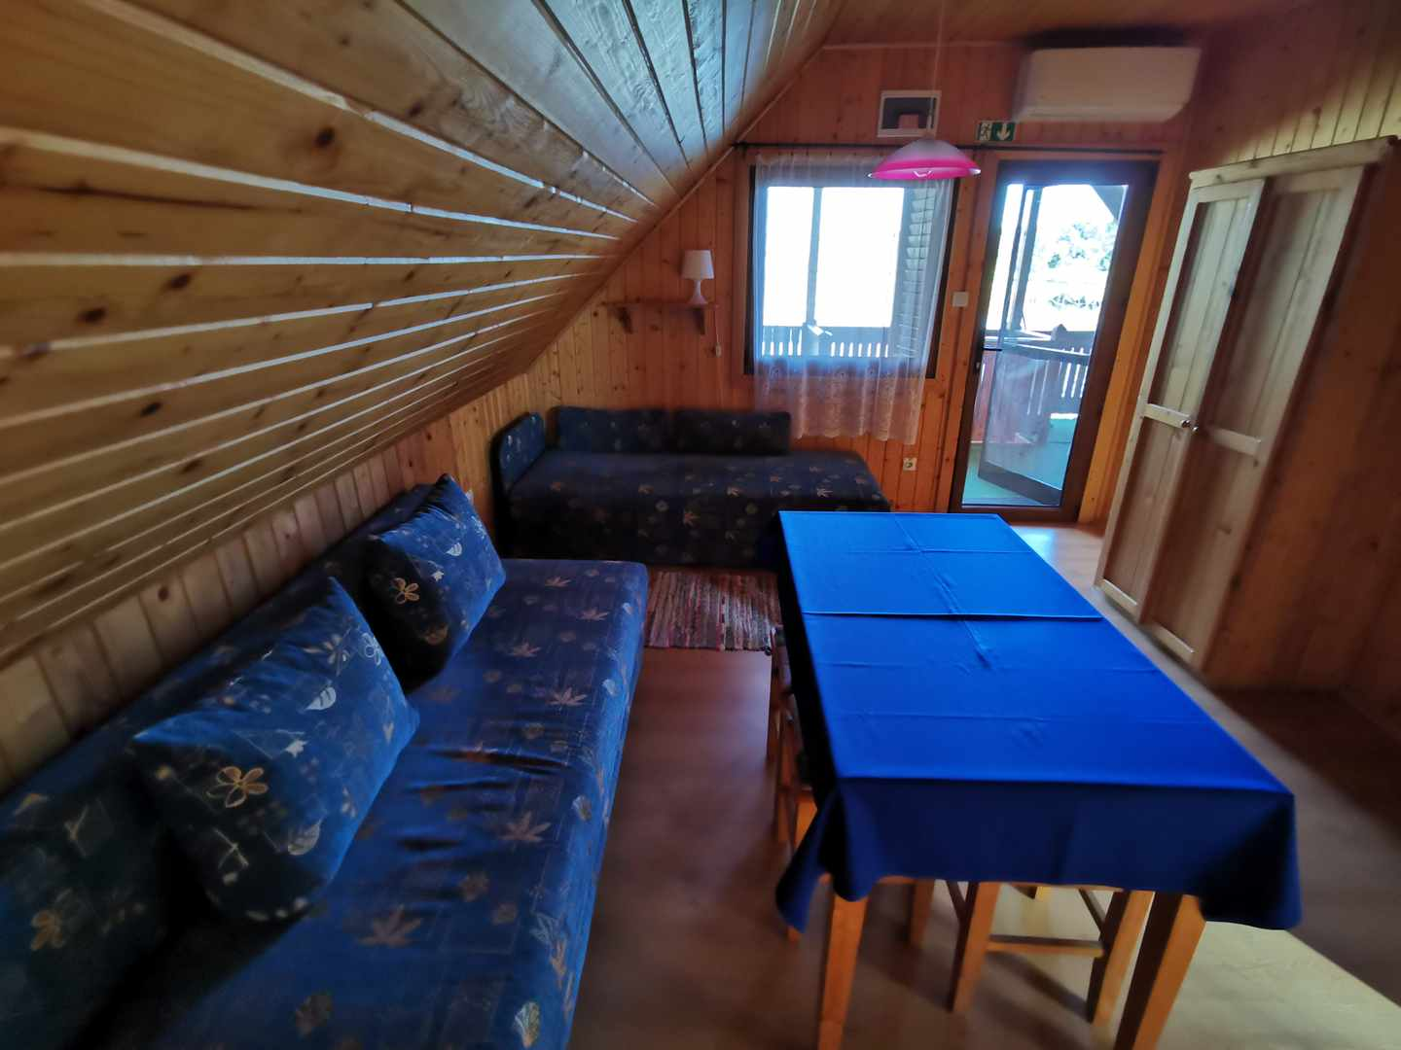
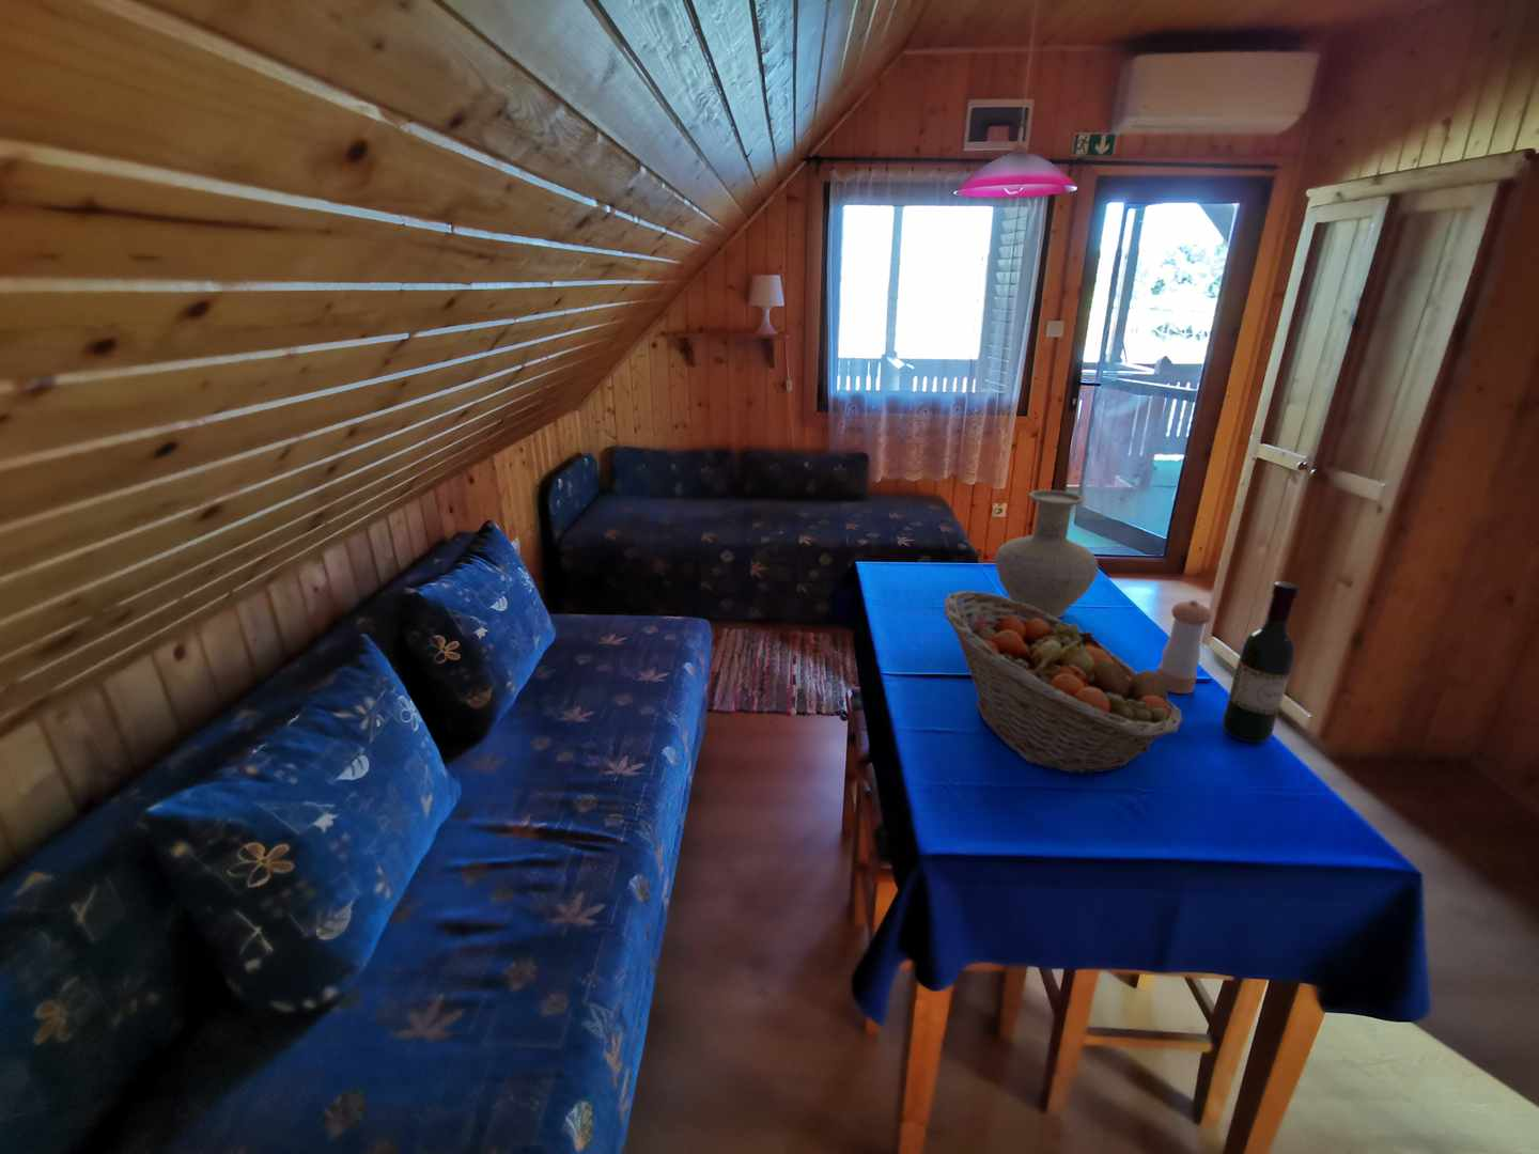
+ fruit basket (1051, 672)
+ wine bottle (1264, 663)
+ vase (1046, 554)
+ pepper shaker (1183, 644)
